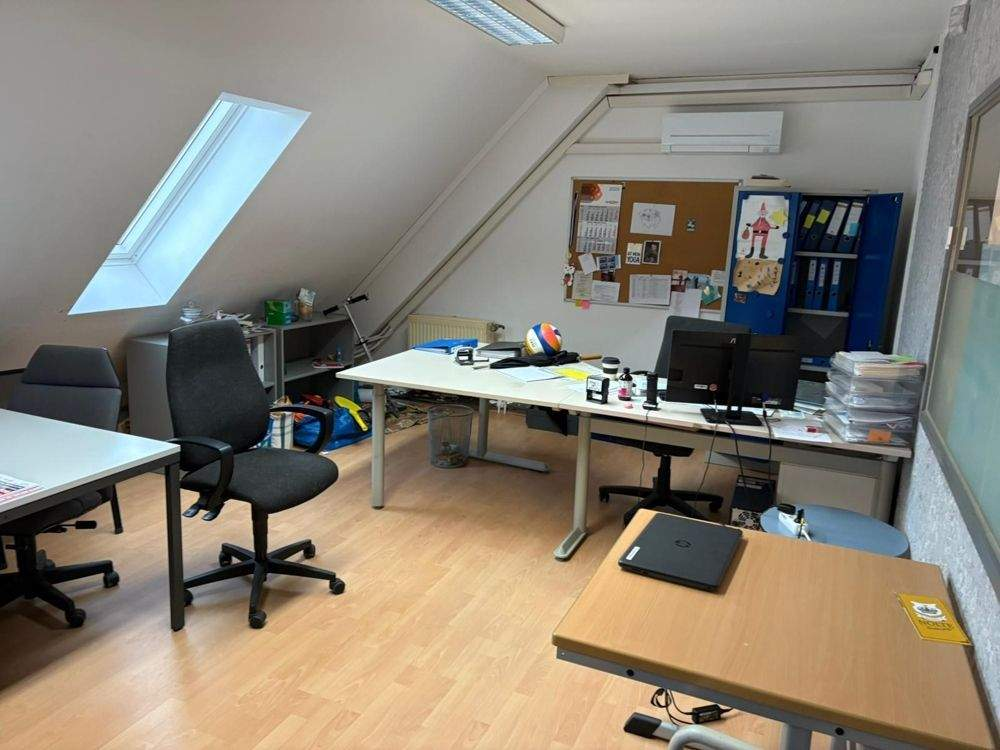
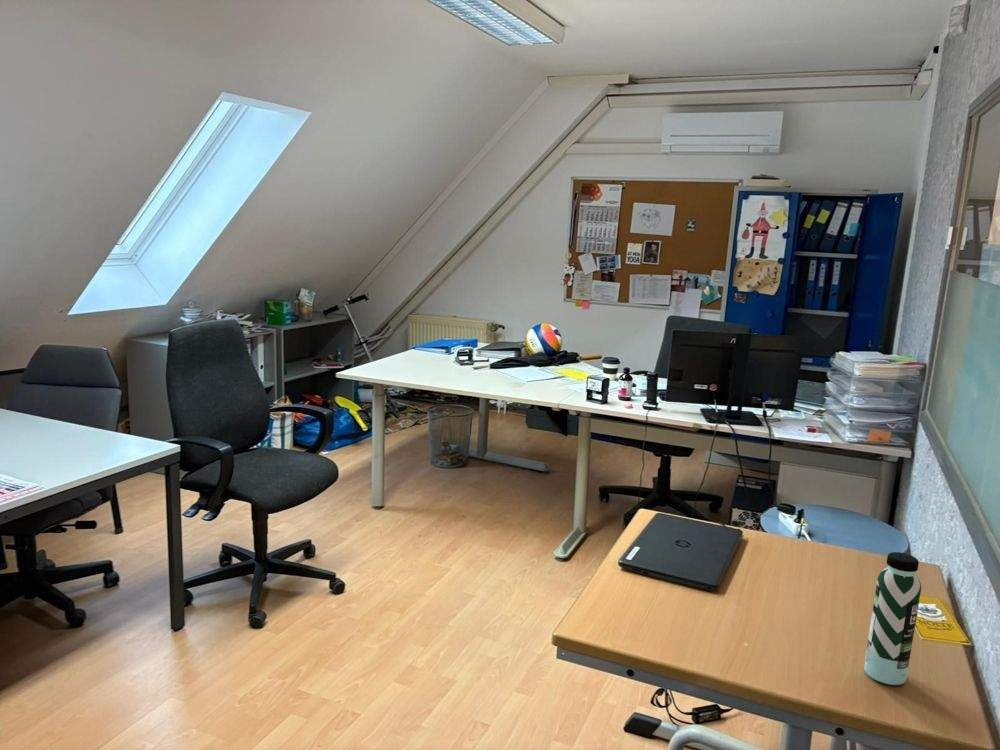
+ water bottle (893, 616)
